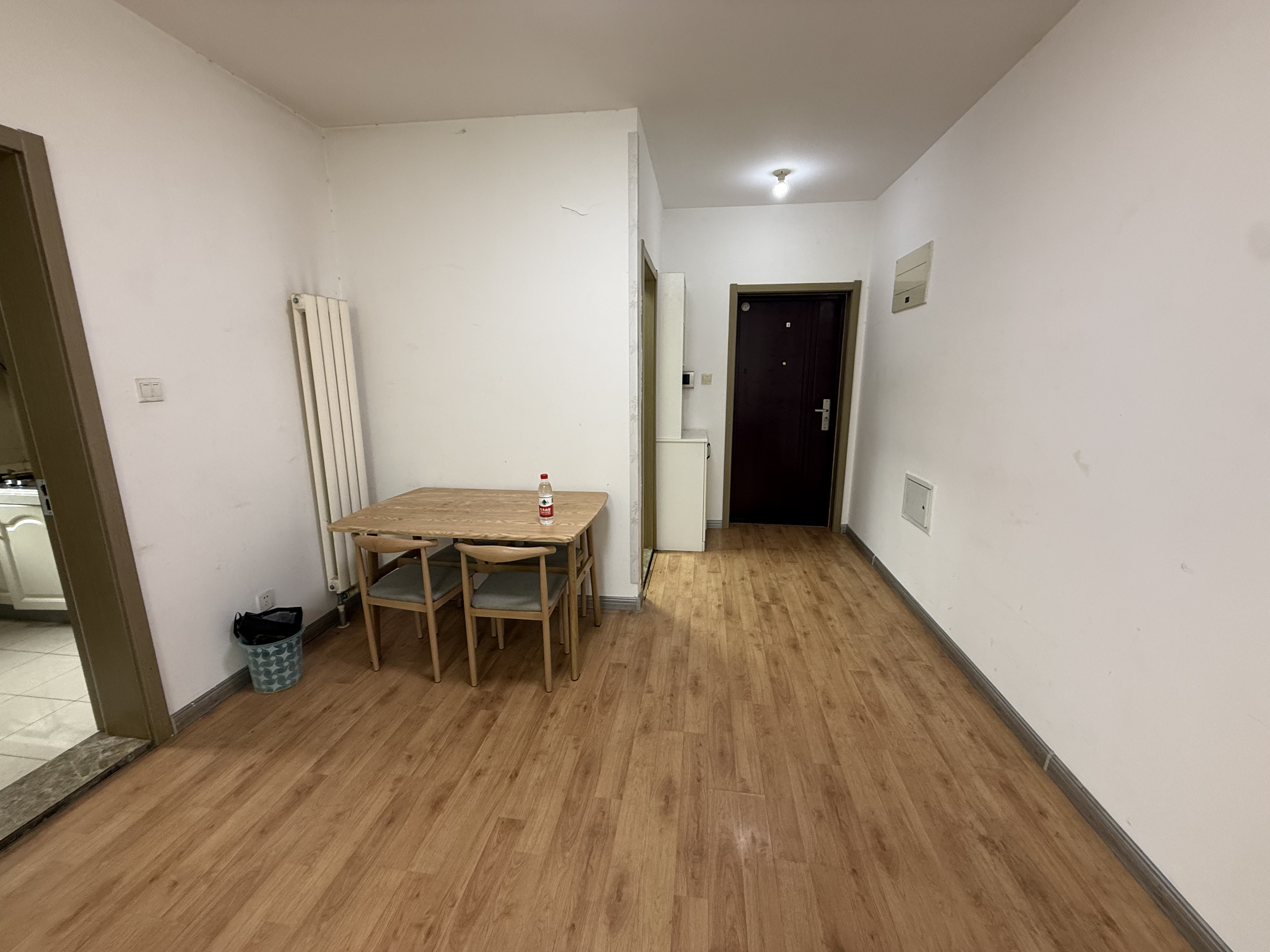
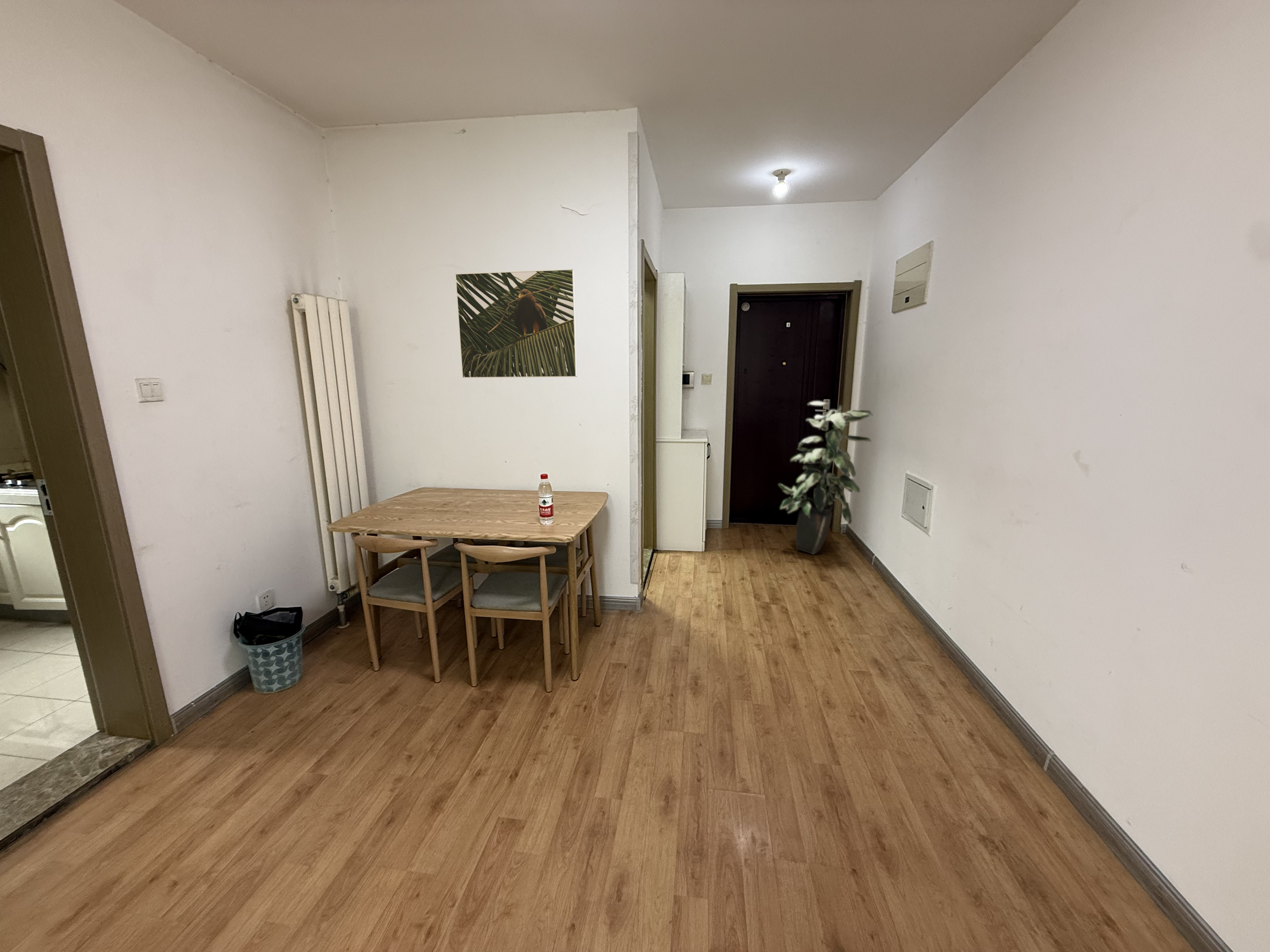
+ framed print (517, 326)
+ indoor plant (822, 478)
